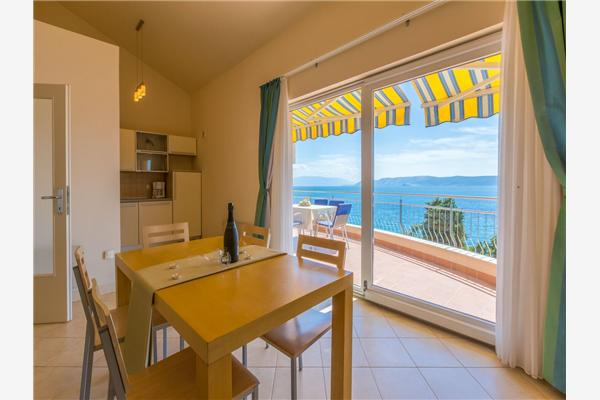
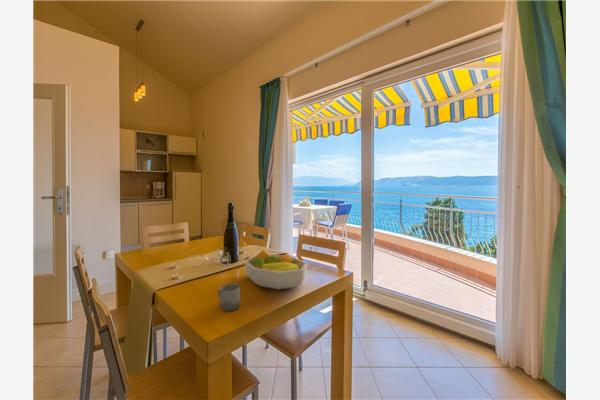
+ cup (227, 295)
+ fruit bowl (275, 267)
